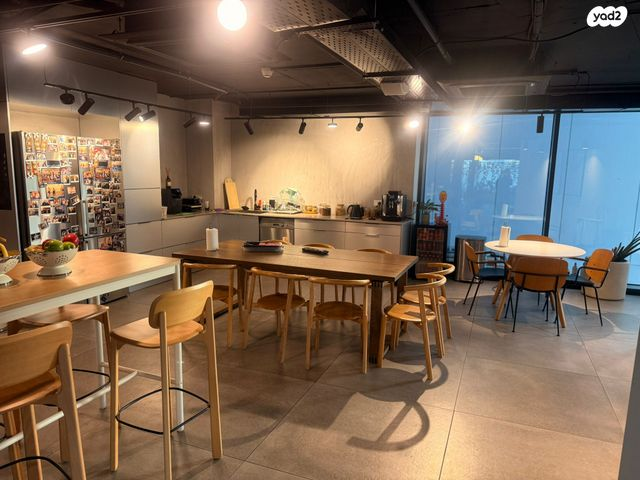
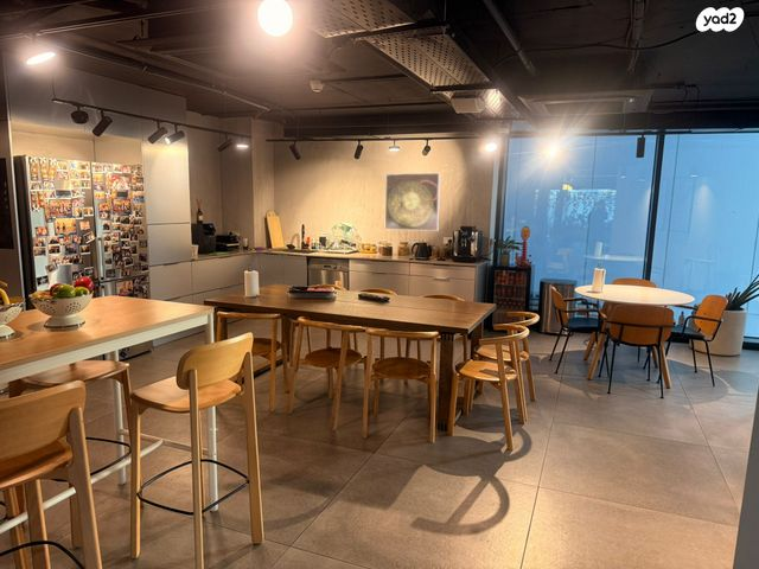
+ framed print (412, 202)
